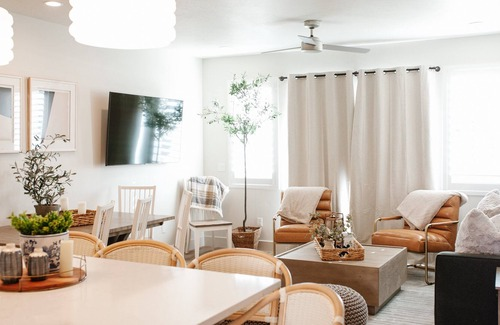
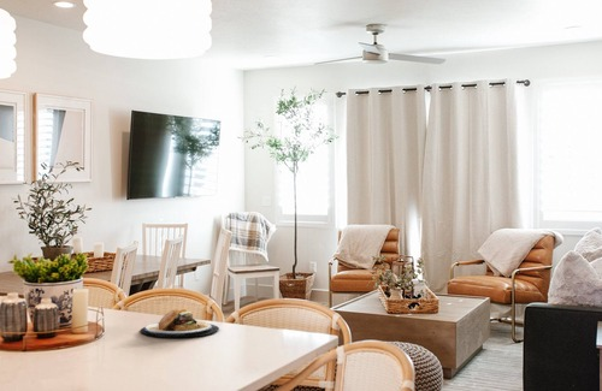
+ plate (179, 318)
